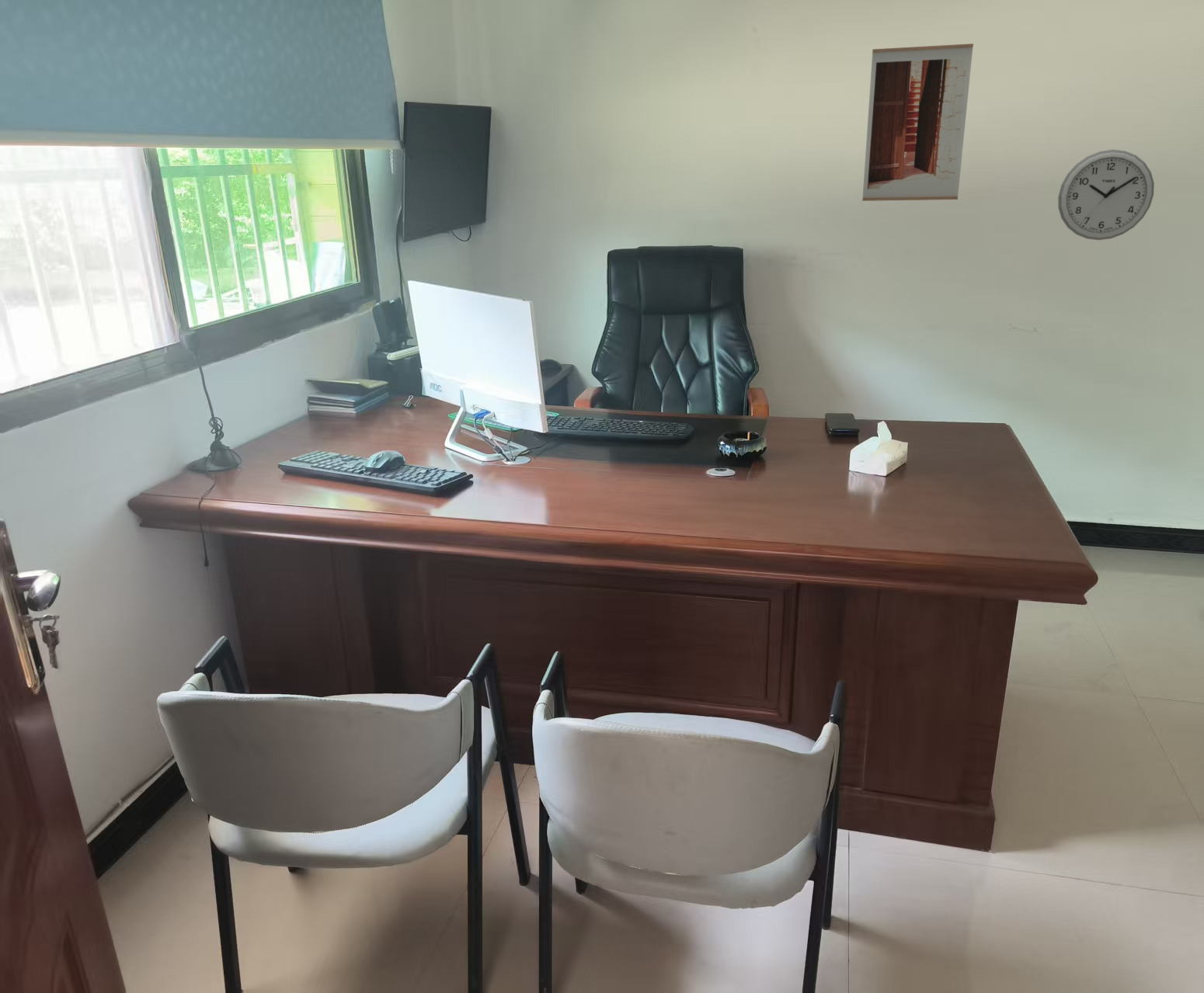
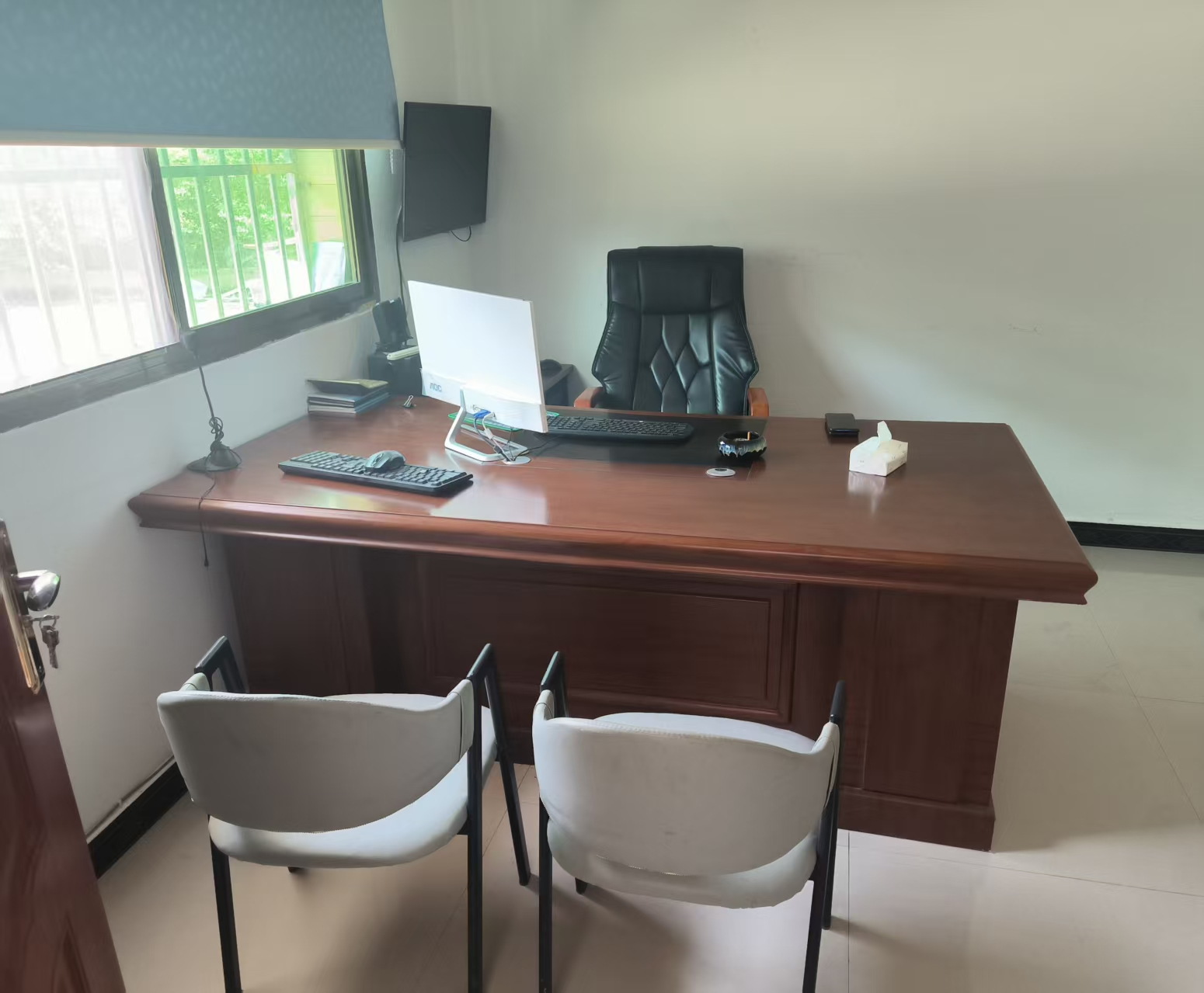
- wall clock (1105, 195)
- wall art (915, 125)
